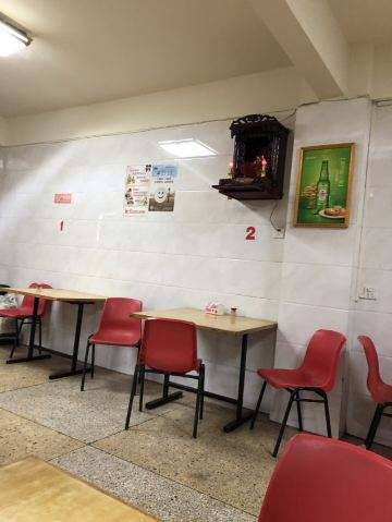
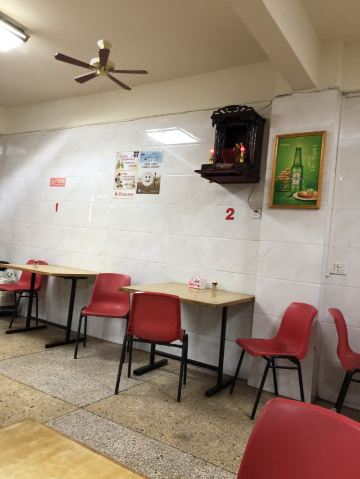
+ ceiling fan (102, 57)
